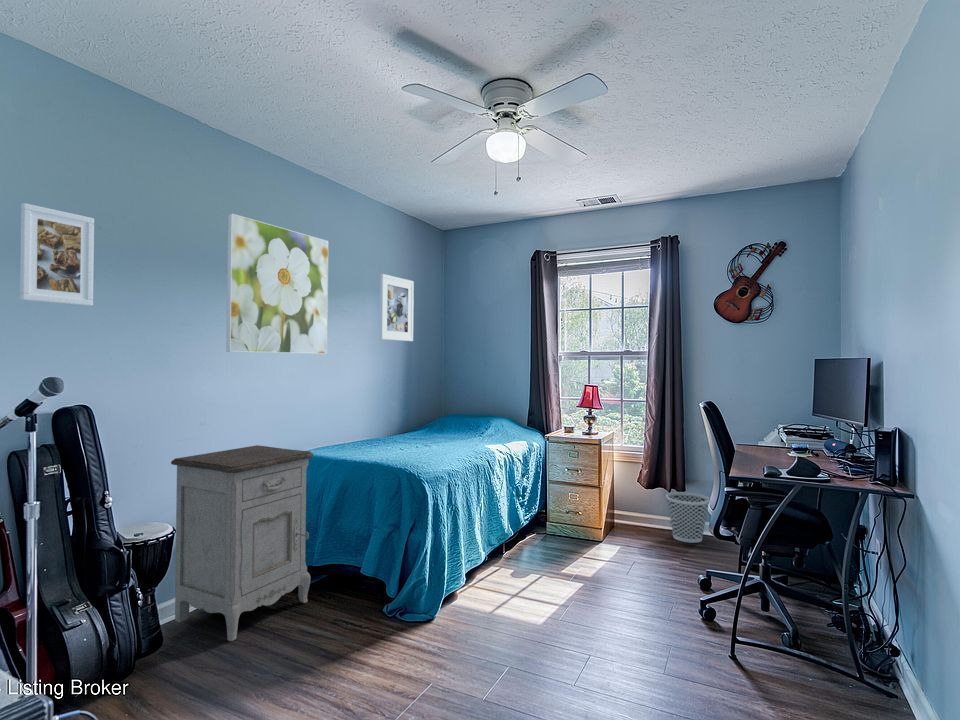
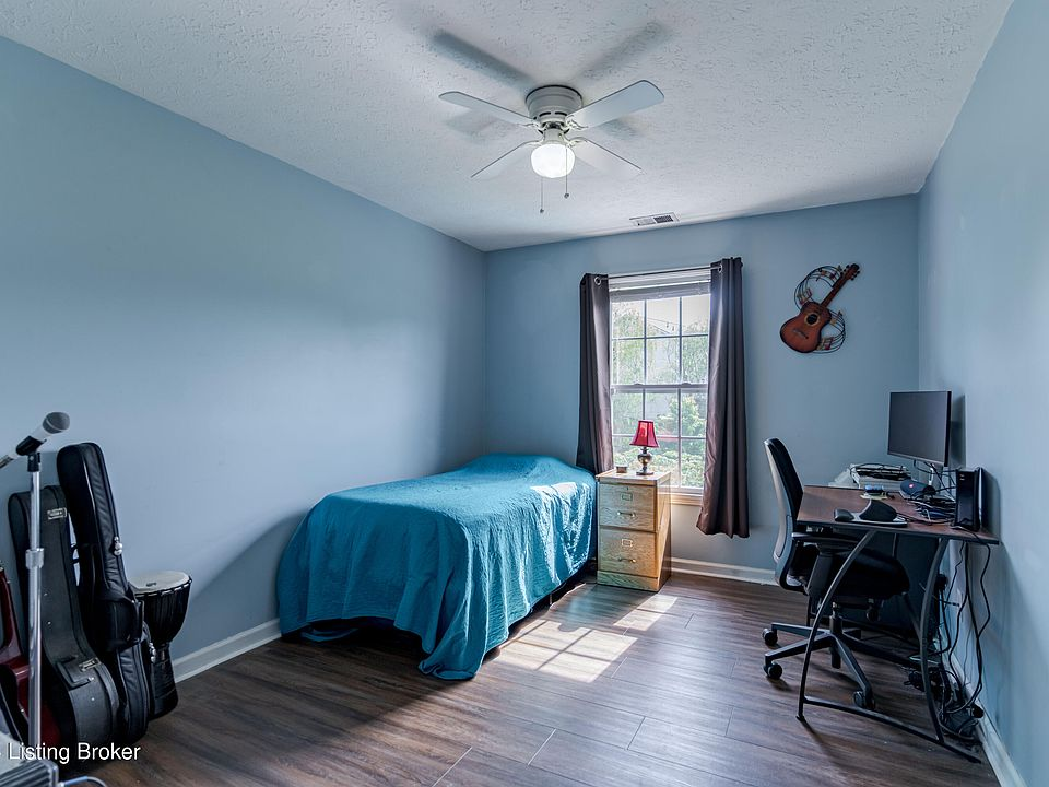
- wastebasket (687, 517)
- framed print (397, 309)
- nightstand (250, 534)
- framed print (282, 290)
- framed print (58, 257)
